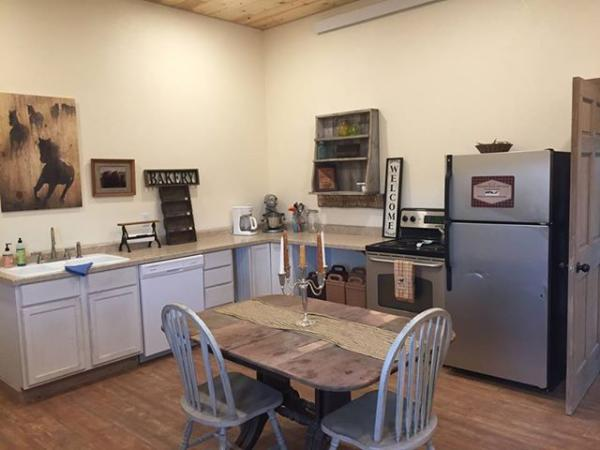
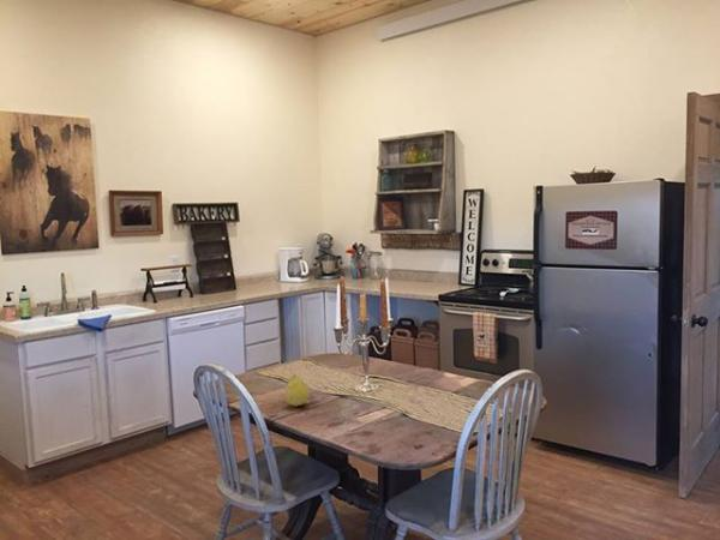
+ fruit (298, 390)
